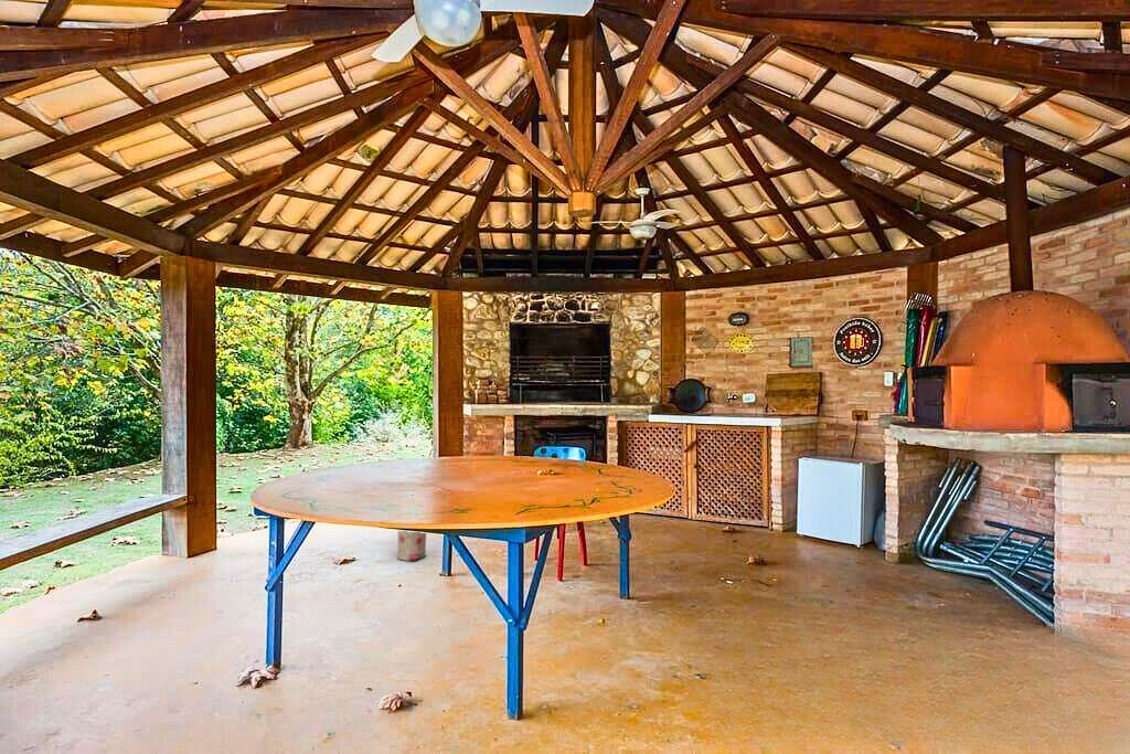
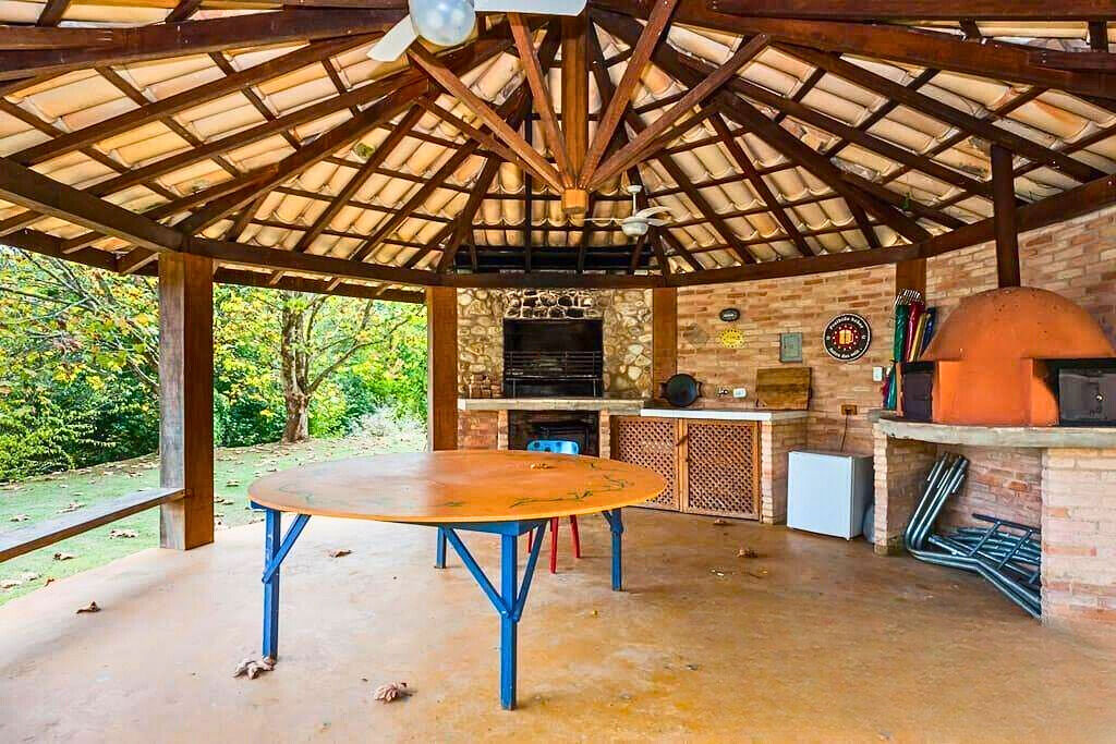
- trash can (412, 538)
